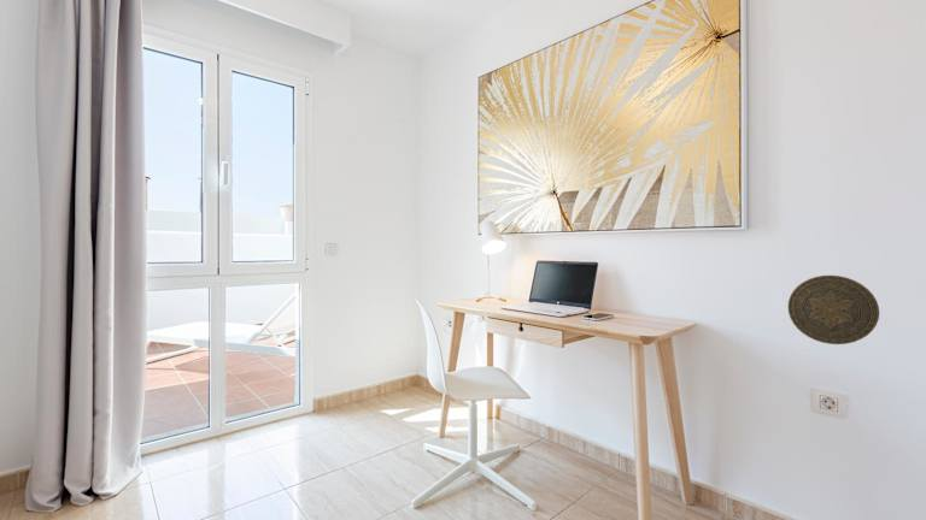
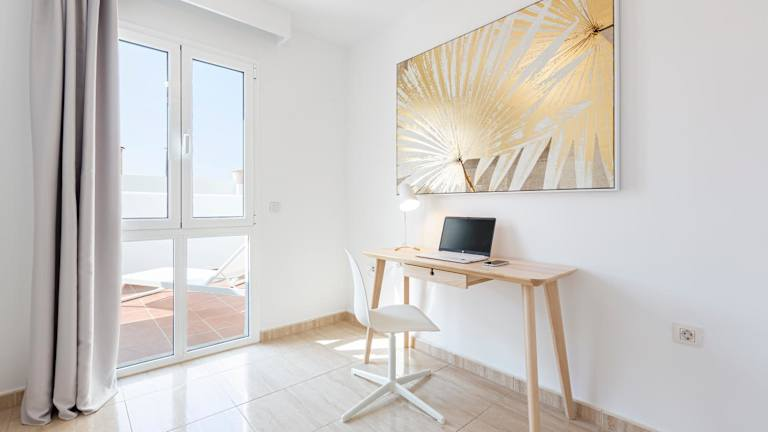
- decorative plate (830, 309)
